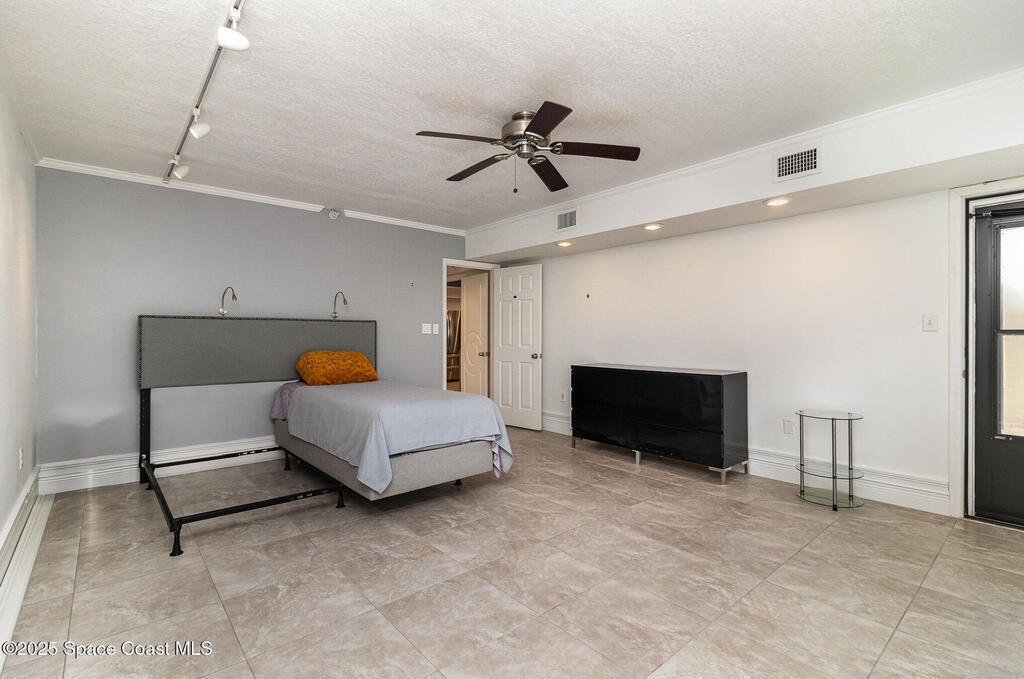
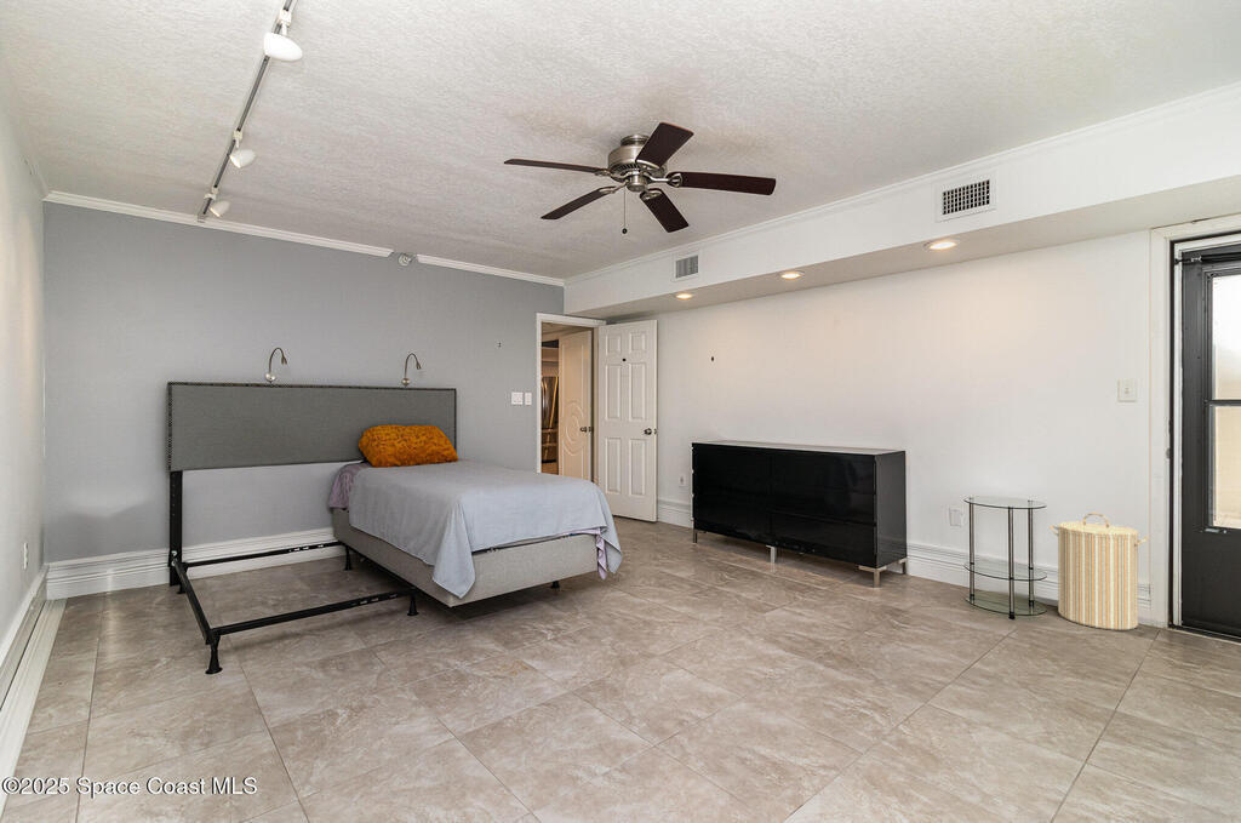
+ laundry hamper (1097, 565)
